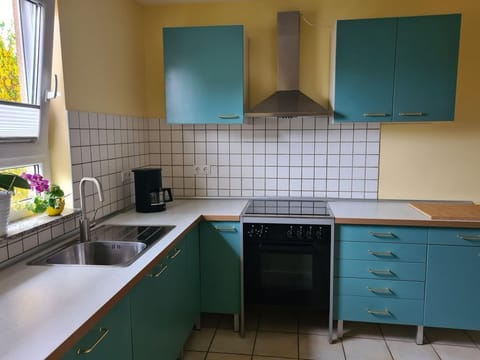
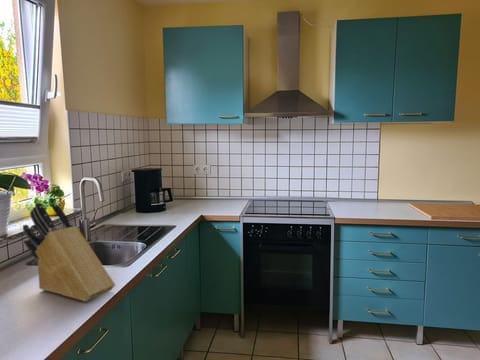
+ knife block (66, 246)
